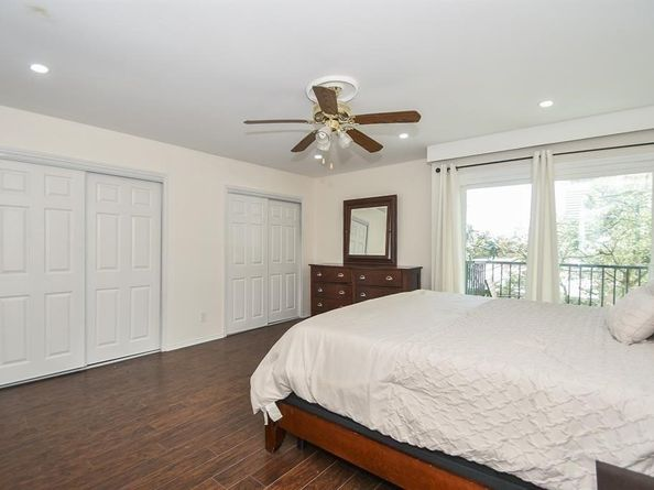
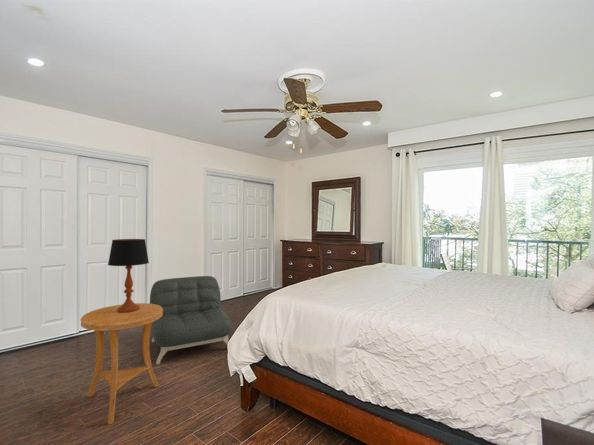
+ armchair (190, 313)
+ table lamp (128, 274)
+ side table (117, 355)
